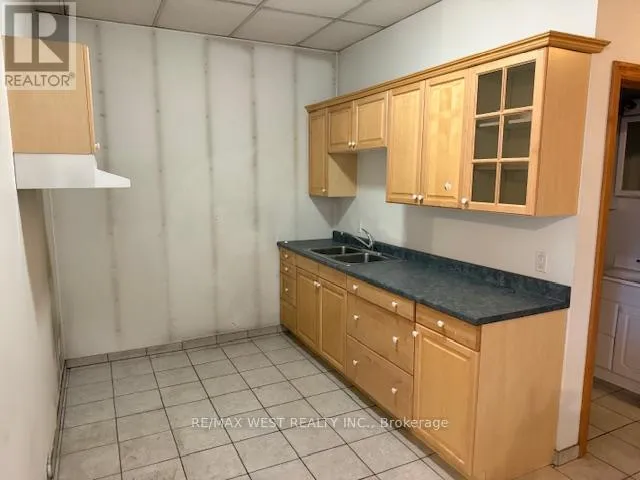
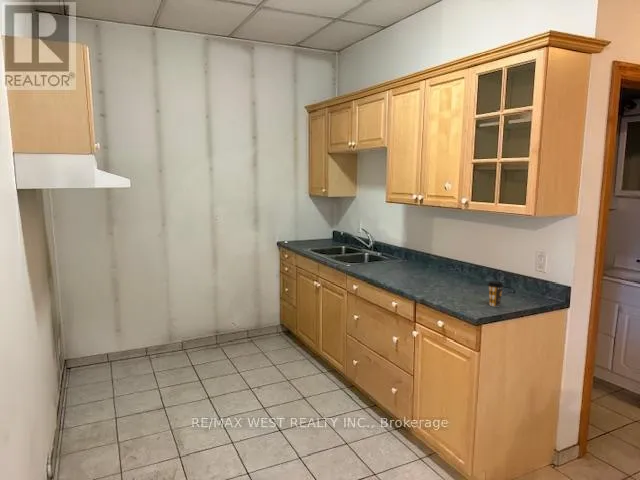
+ coffee cup (495, 293)
